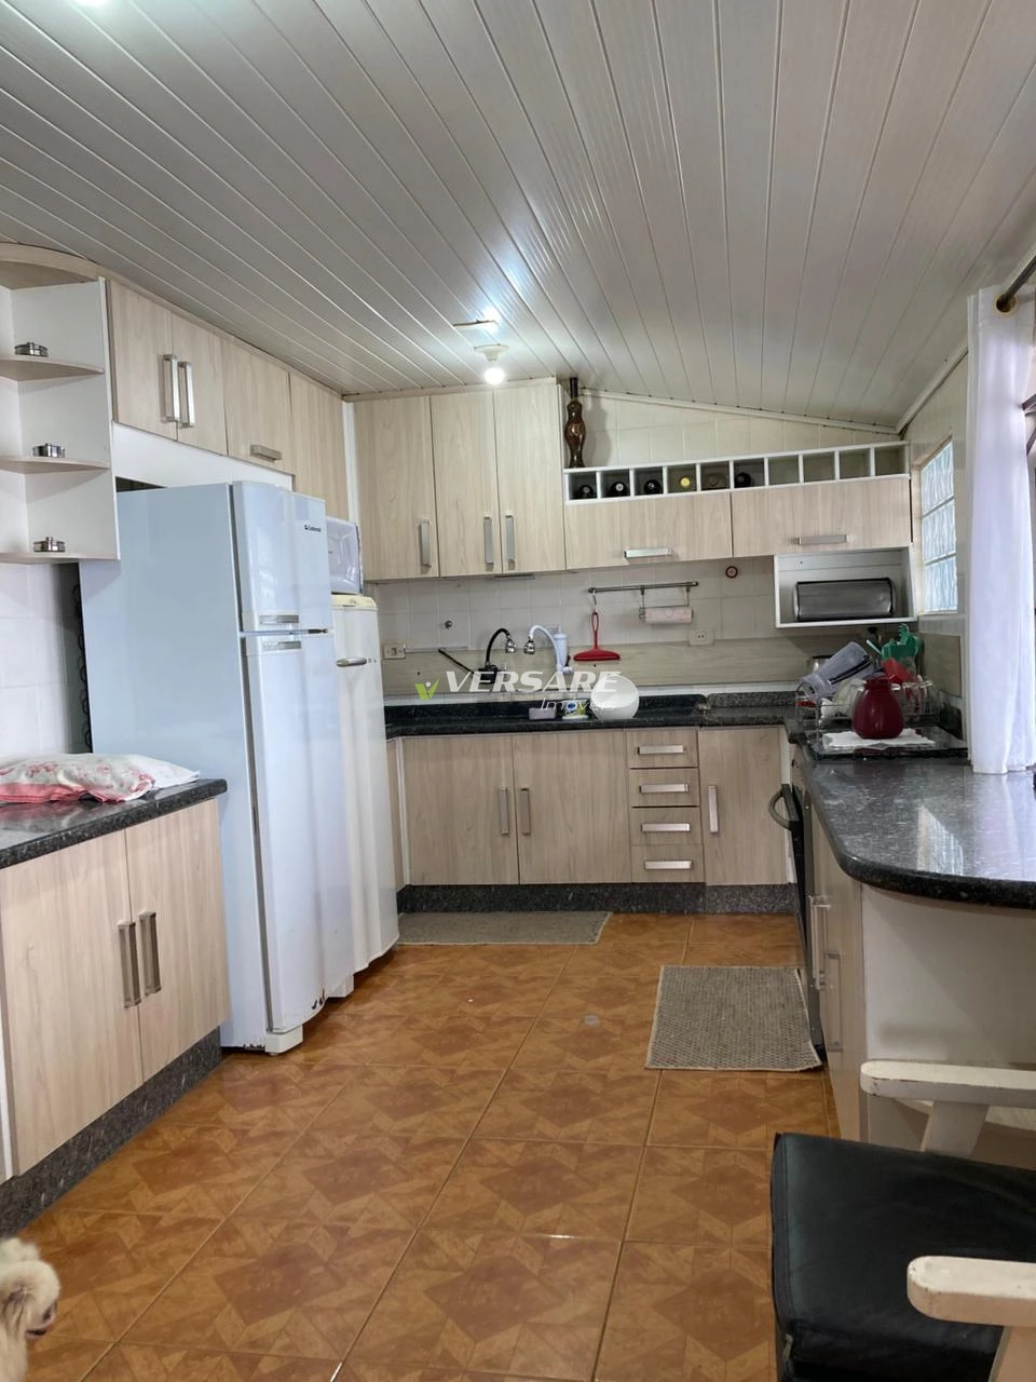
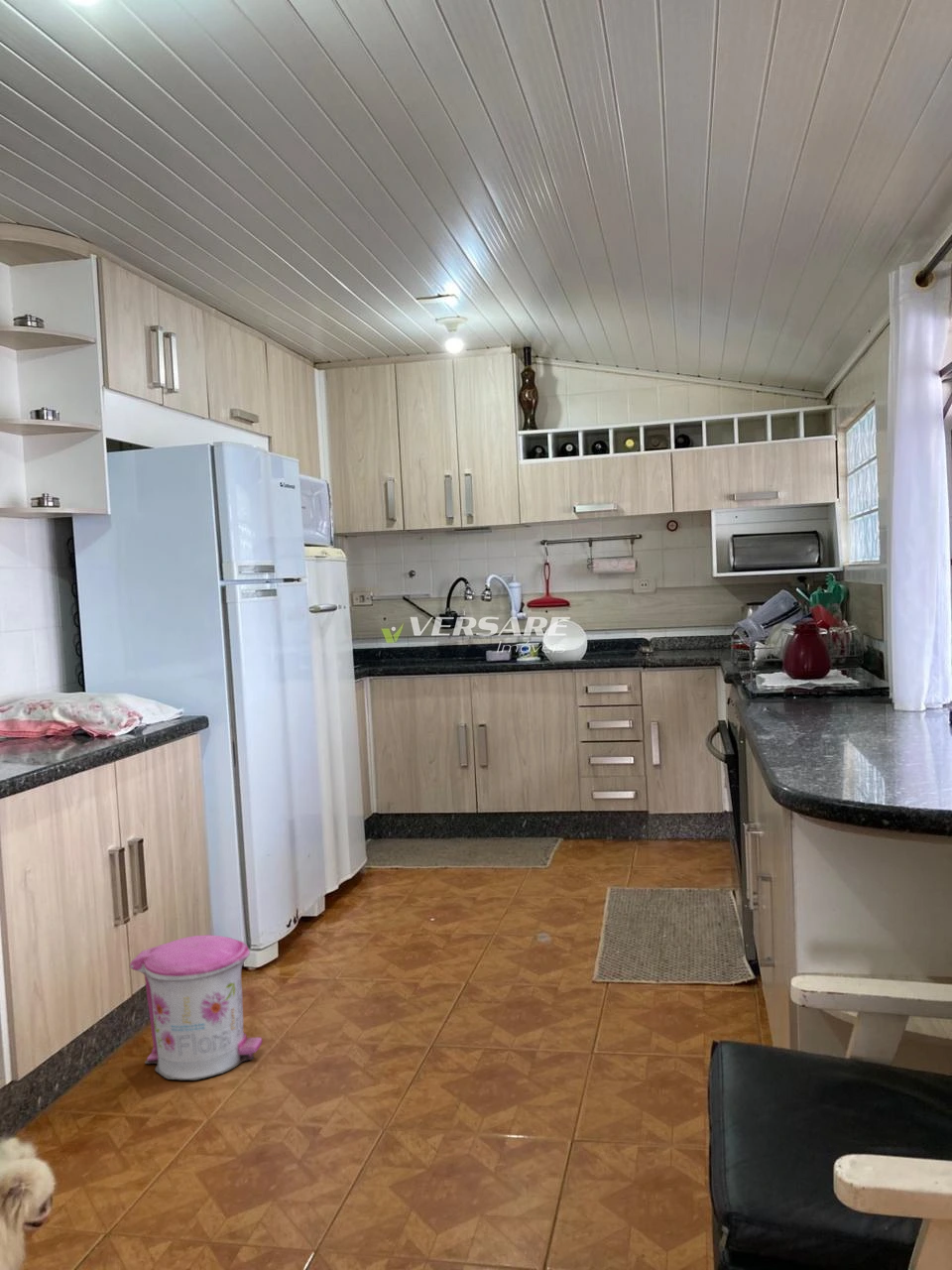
+ trash can (196, 1002)
